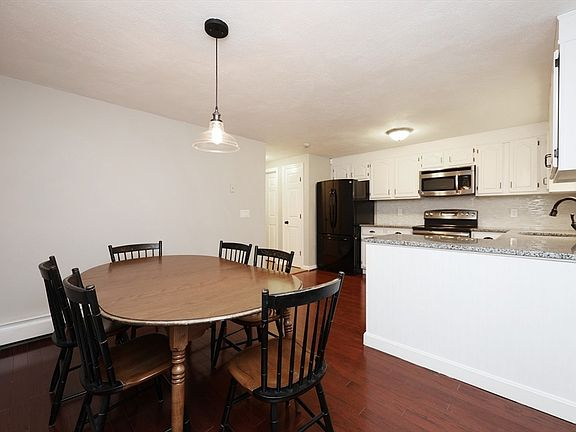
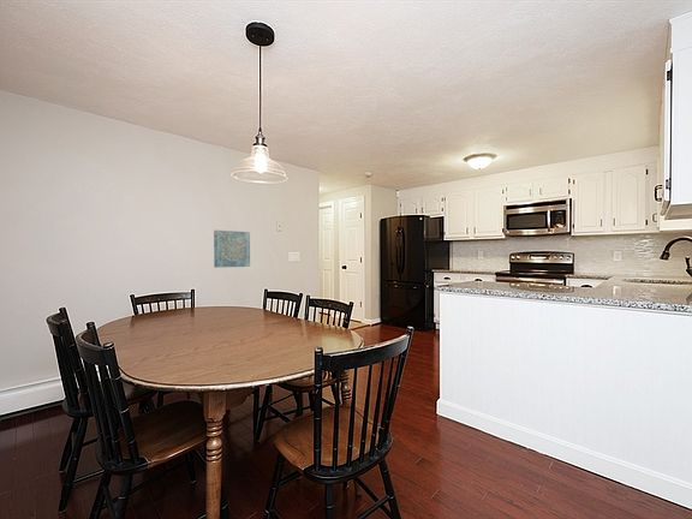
+ wall art (232, 249)
